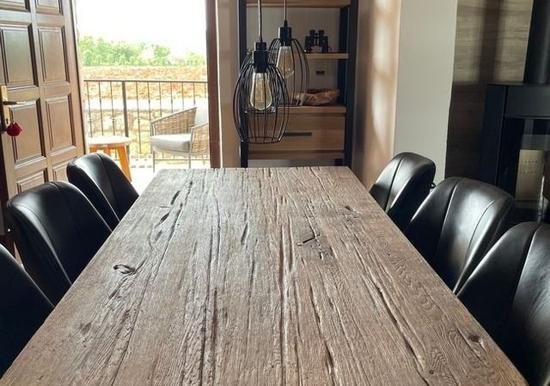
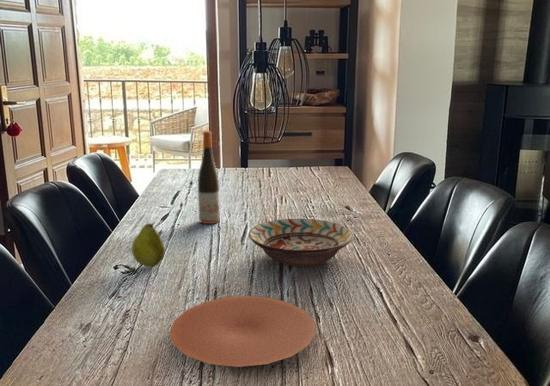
+ wine bottle (208, 176)
+ decorative bowl (300, 245)
+ fruit (148, 244)
+ plate (243, 332)
